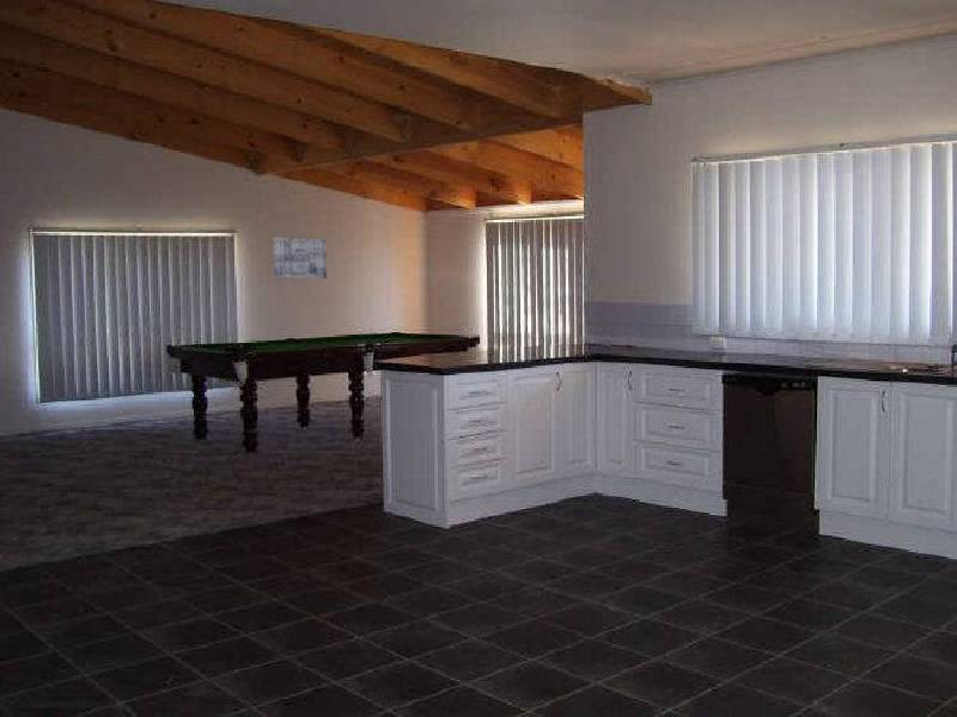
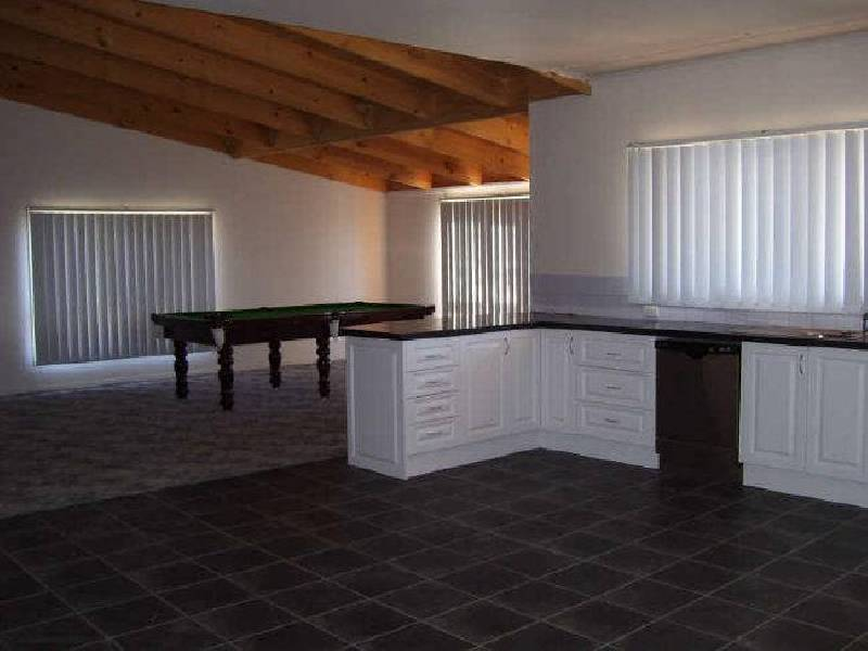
- wall art (300, 258)
